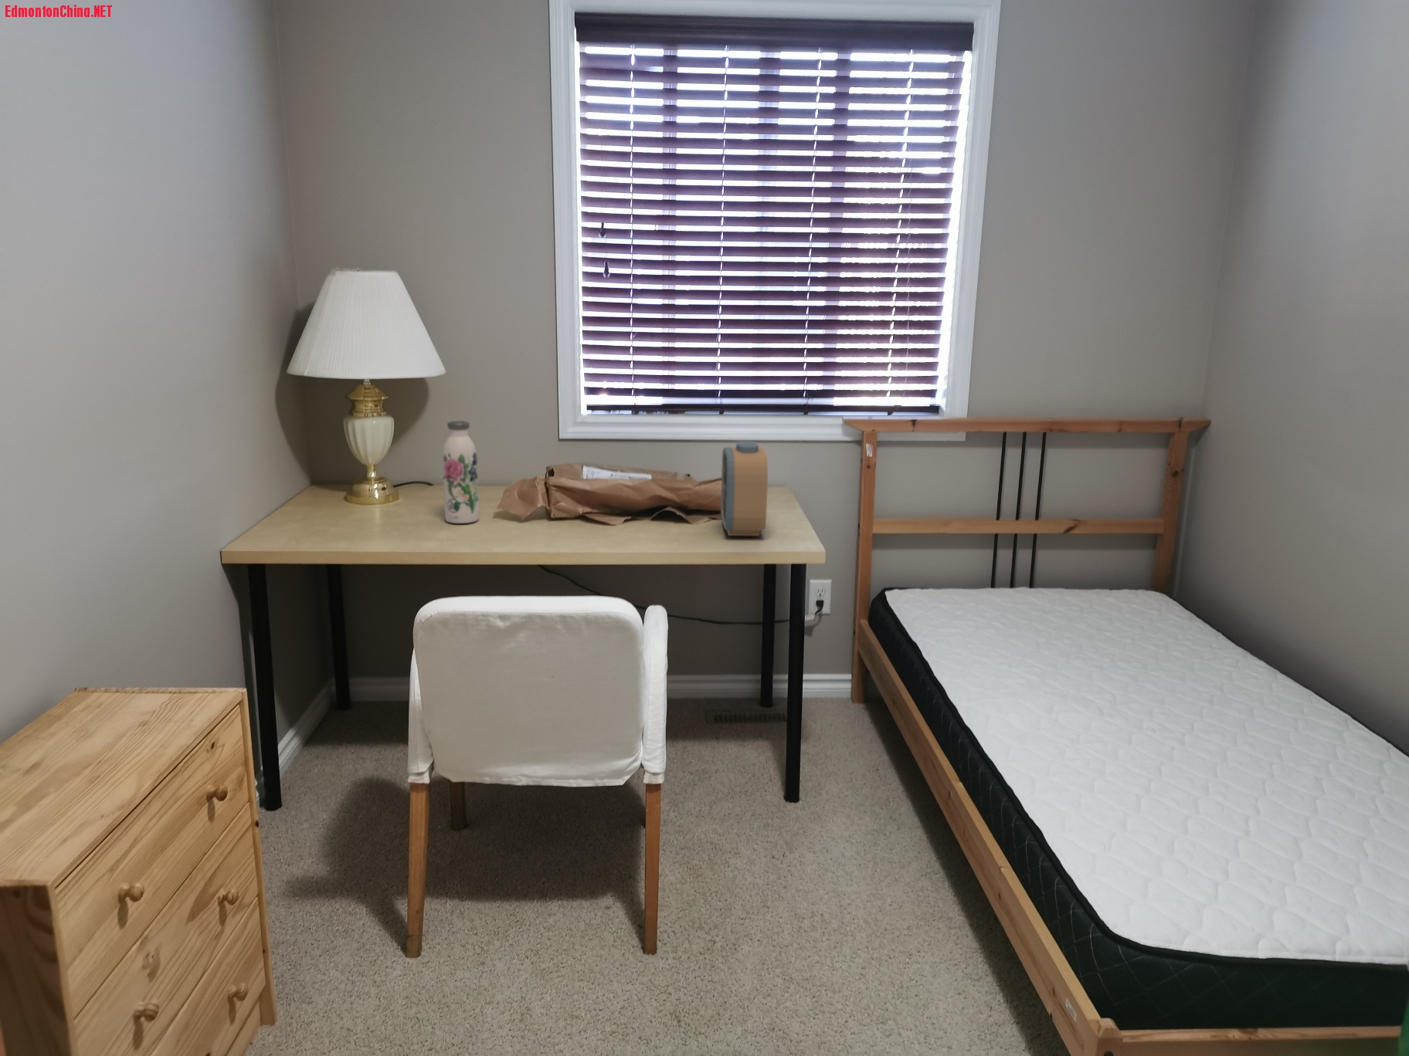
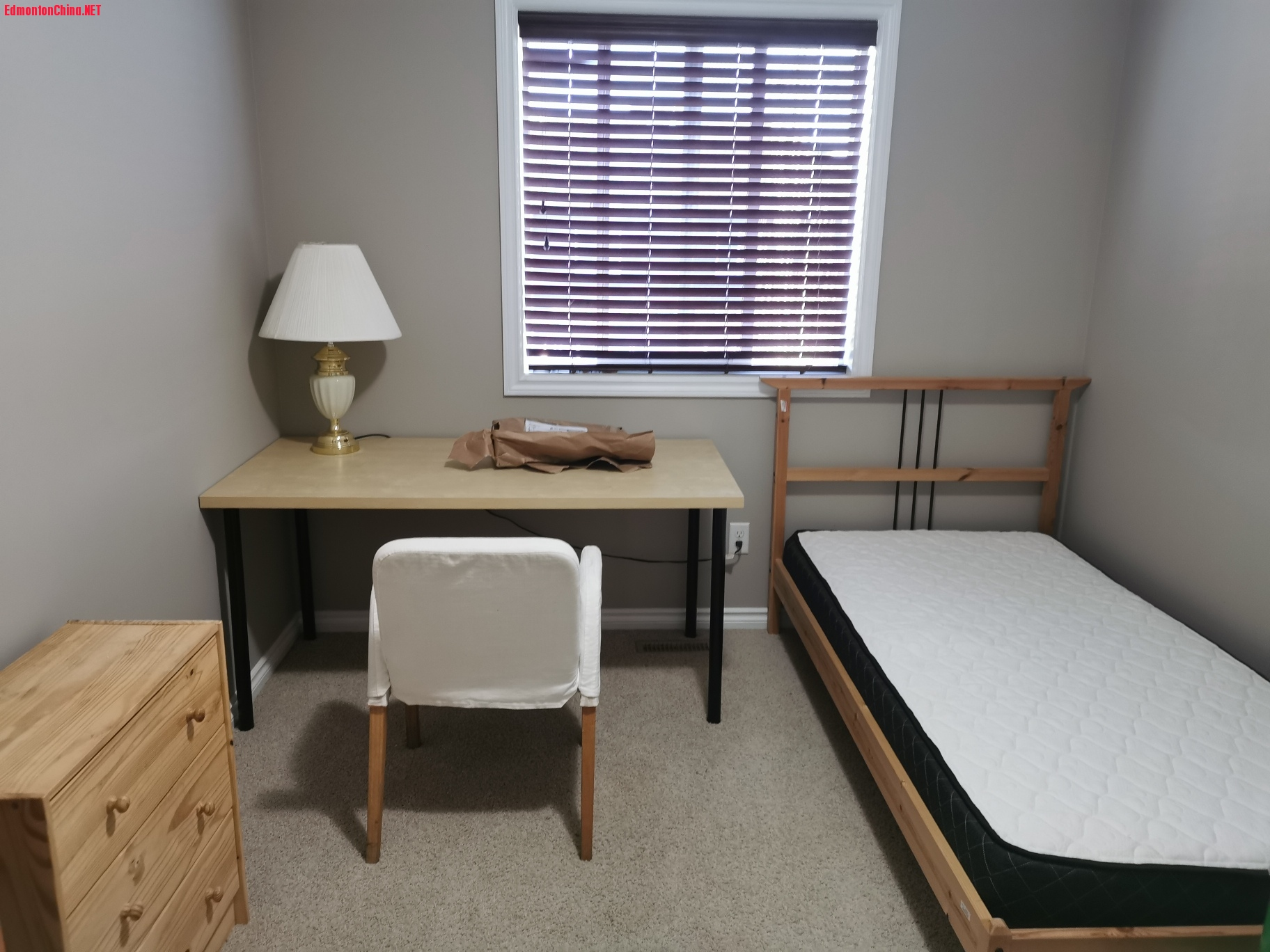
- alarm clock (743, 487)
- water bottle (459, 471)
